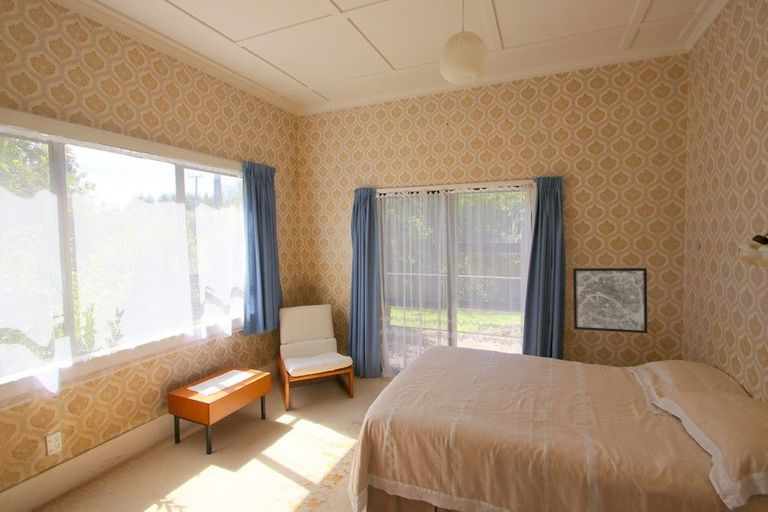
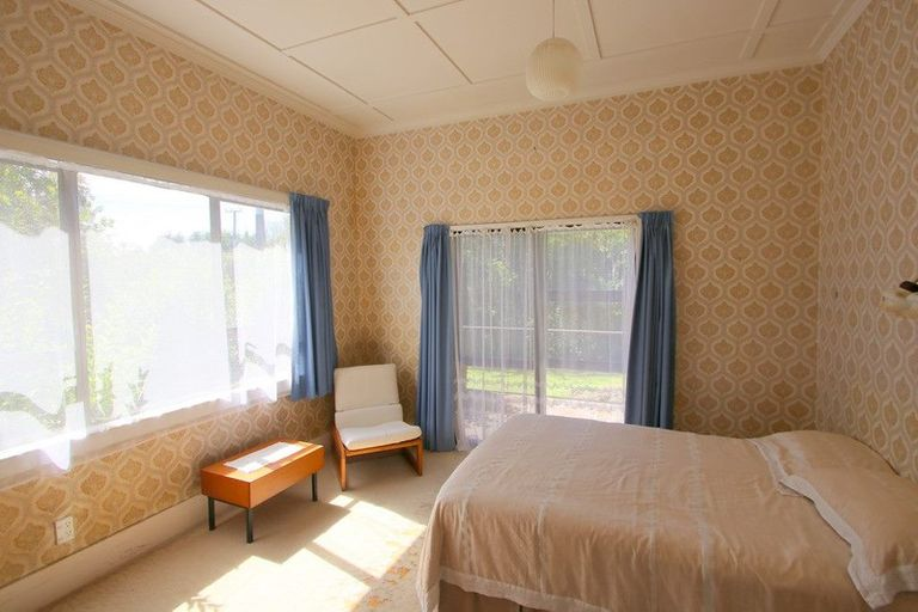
- wall art (608, 299)
